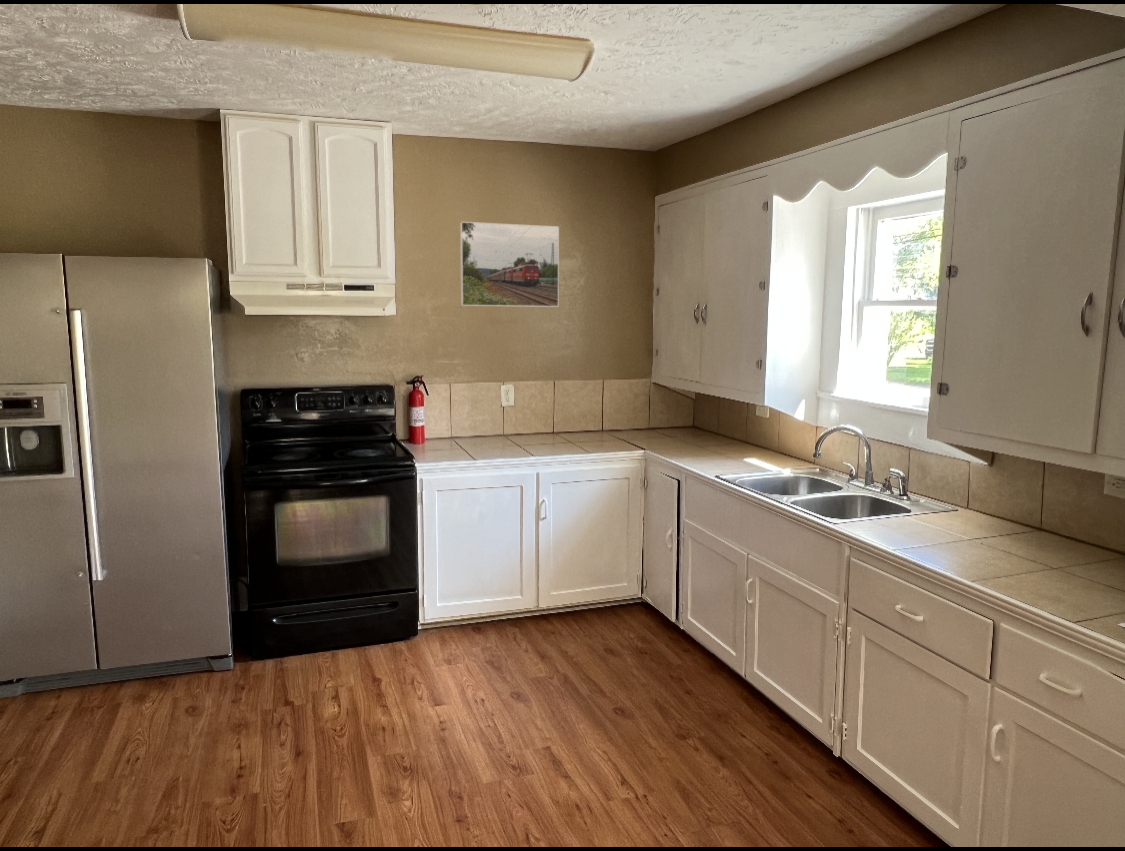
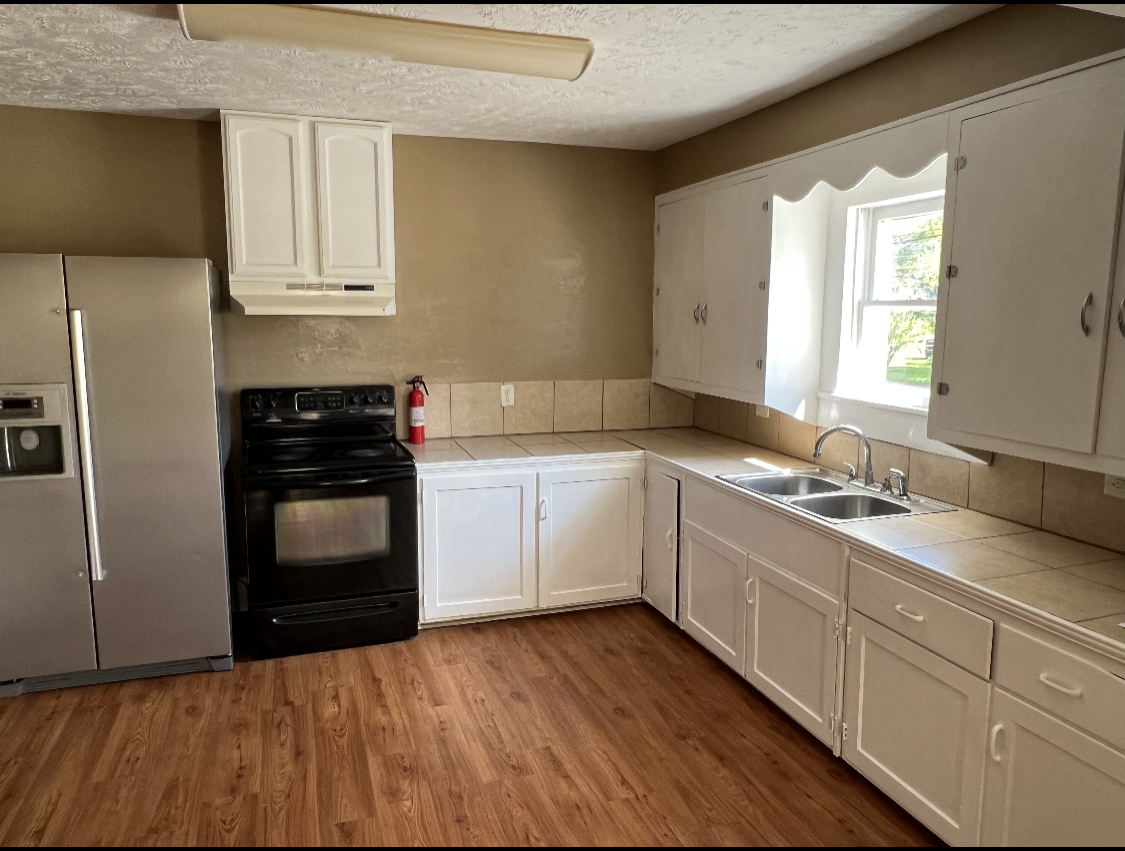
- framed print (510, 265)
